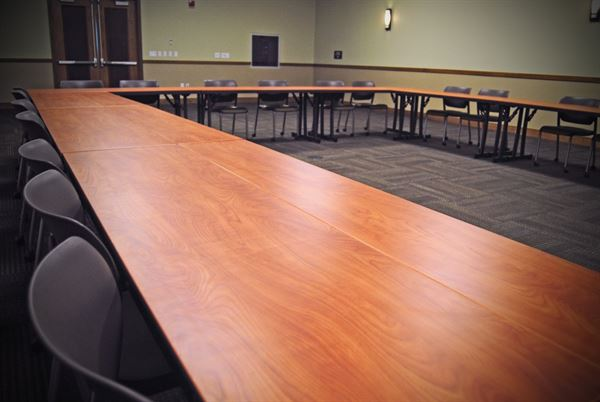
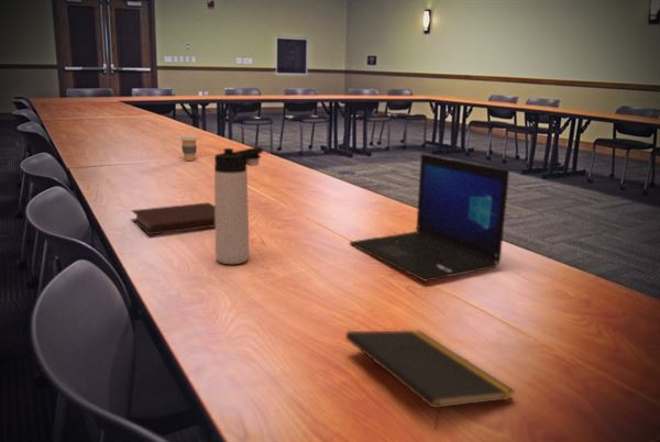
+ laptop (424, 210)
+ coffee cup (189, 148)
+ notepad (425, 363)
+ notebook (182, 218)
+ thermos bottle (239, 205)
